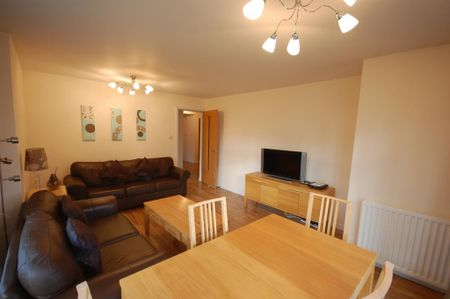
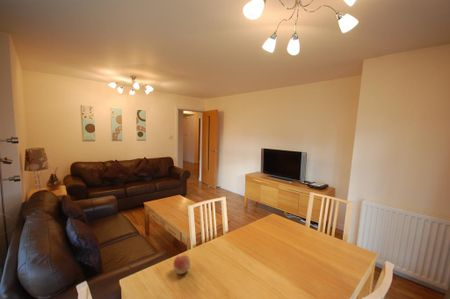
+ fruit (181, 264)
